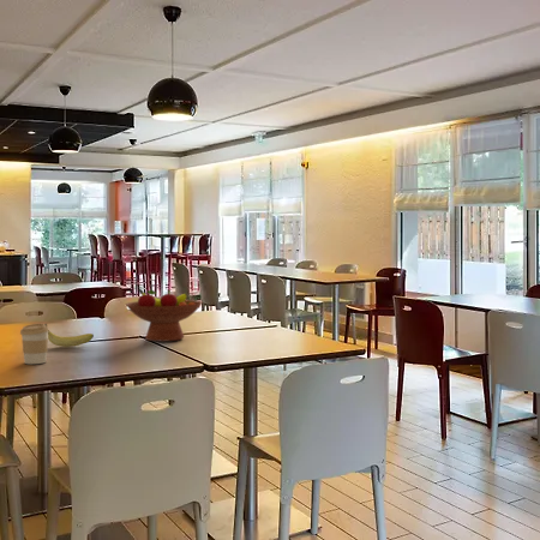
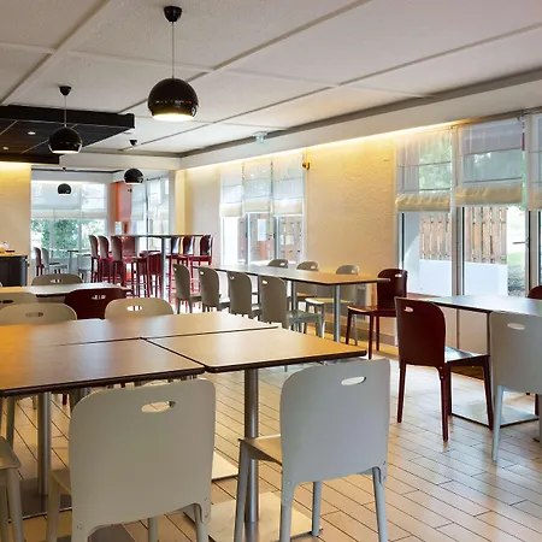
- banana (70, 336)
- coffee cup (35, 343)
- fruit bowl (164, 313)
